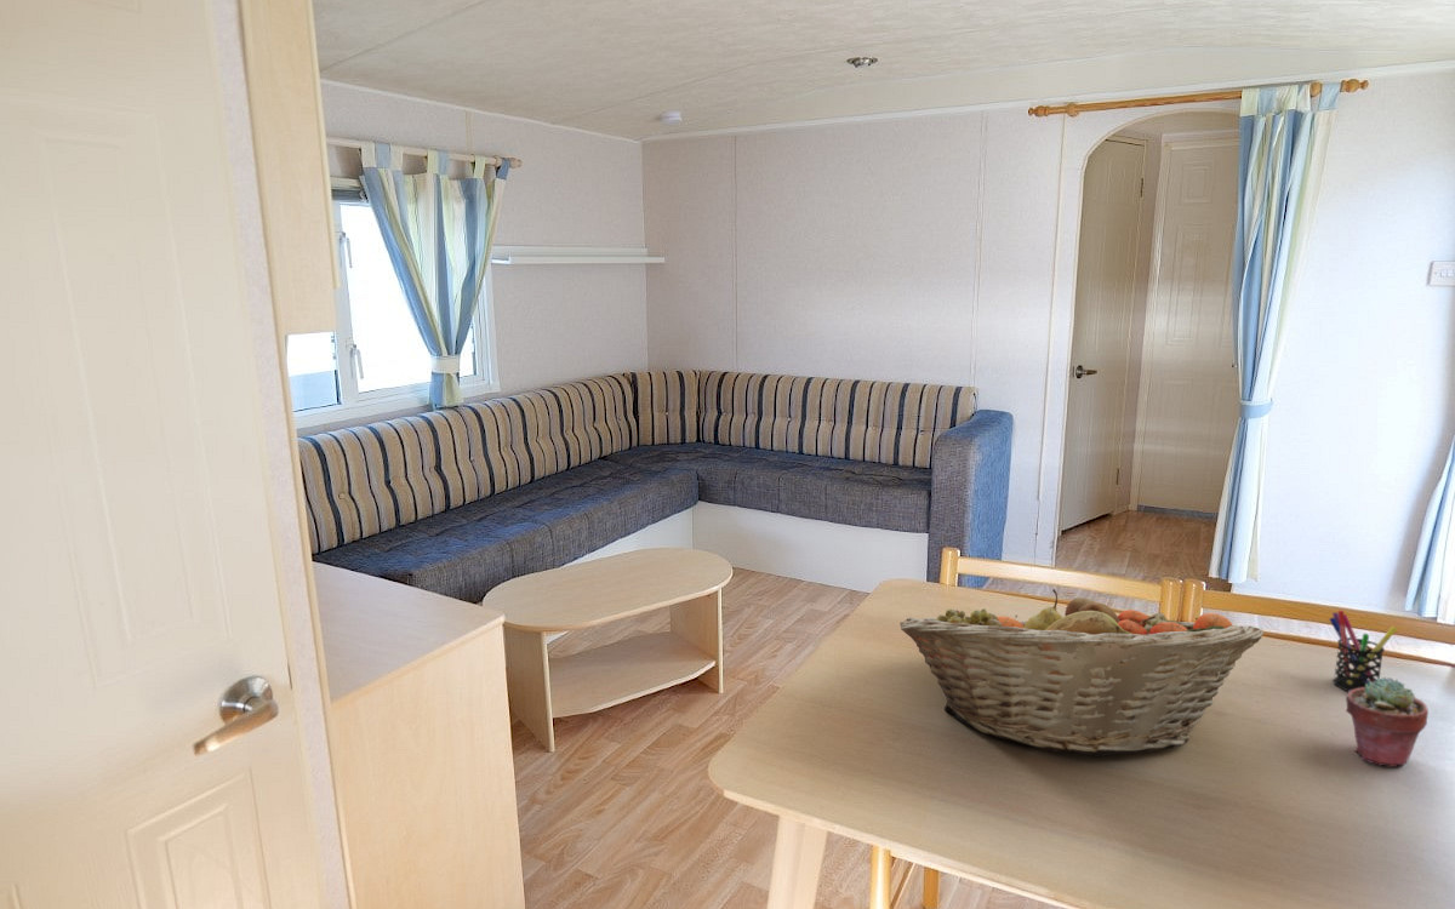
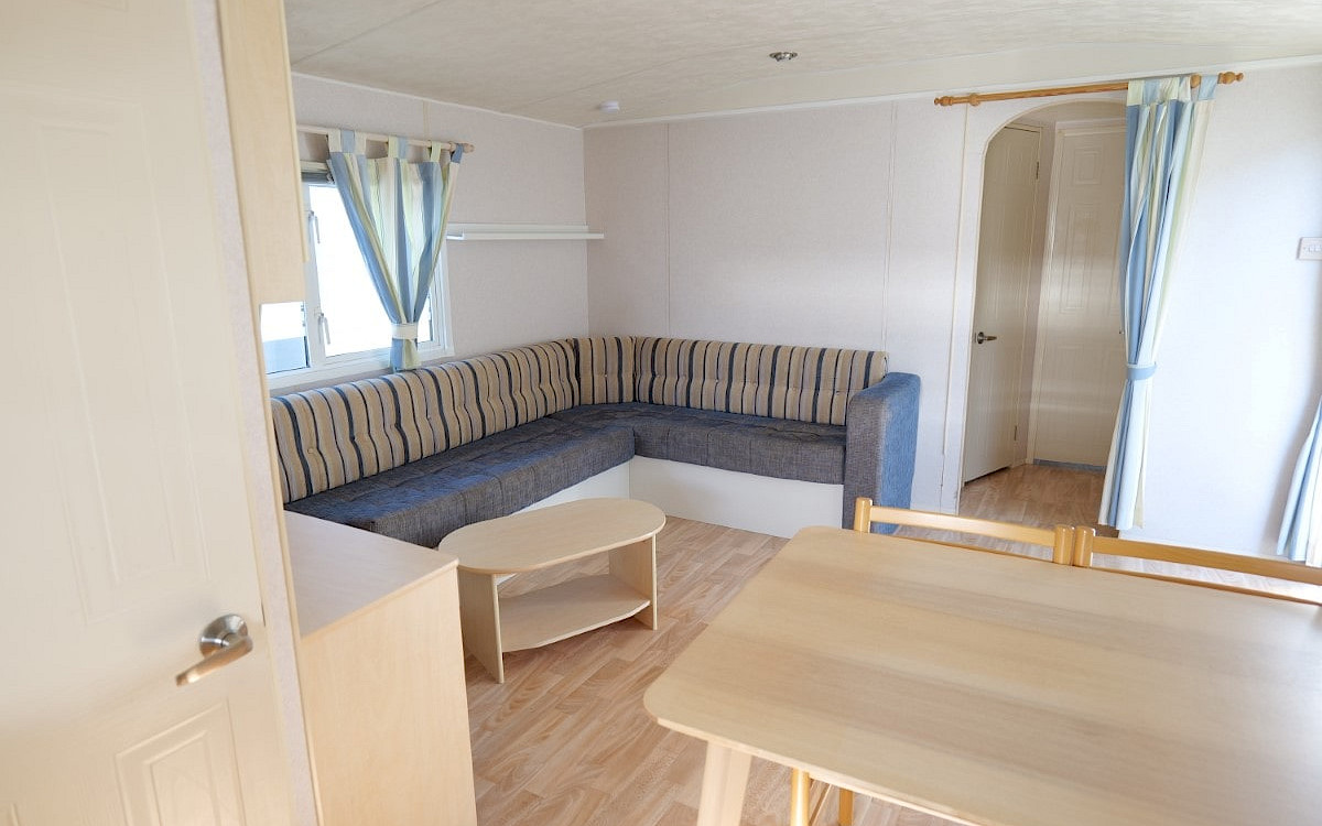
- pen holder (1358, 651)
- fruit basket (1068, 652)
- potted succulent (1385, 716)
